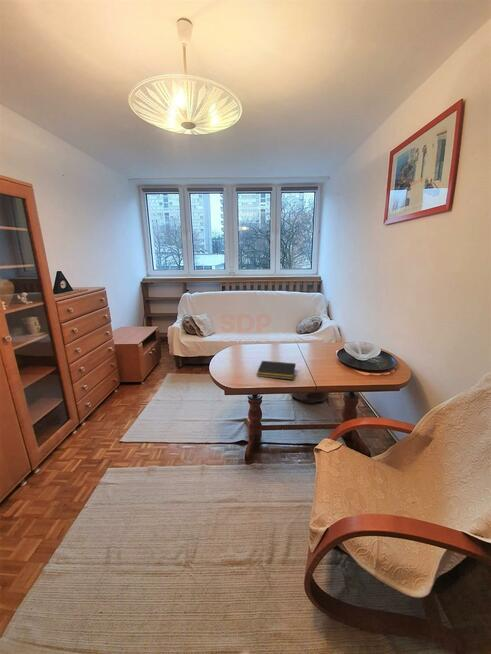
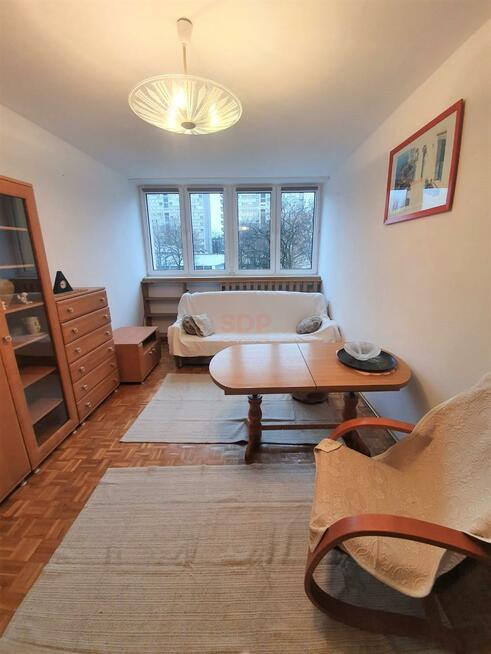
- notepad (276, 369)
